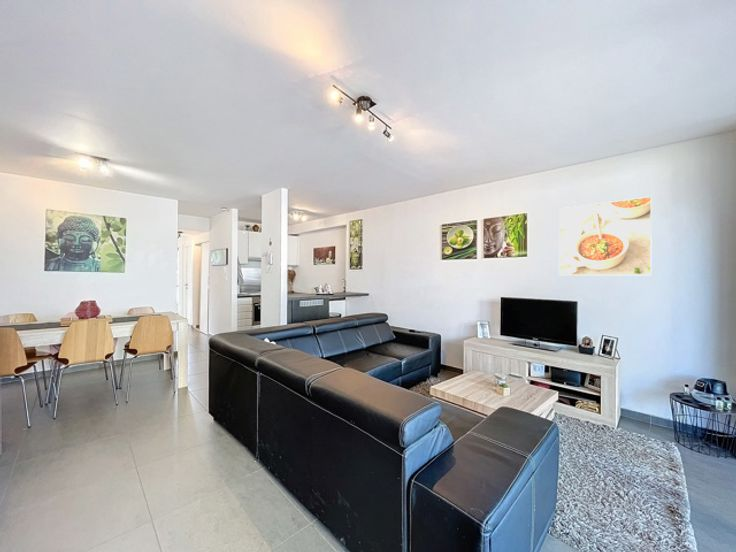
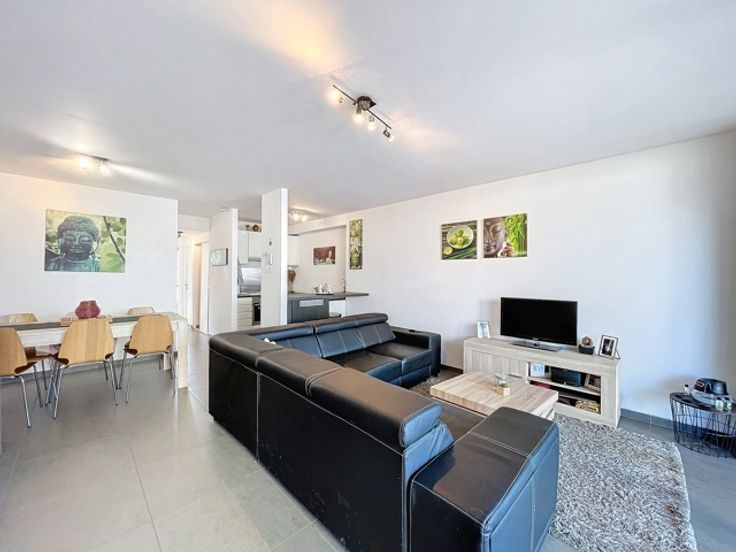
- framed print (601, 239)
